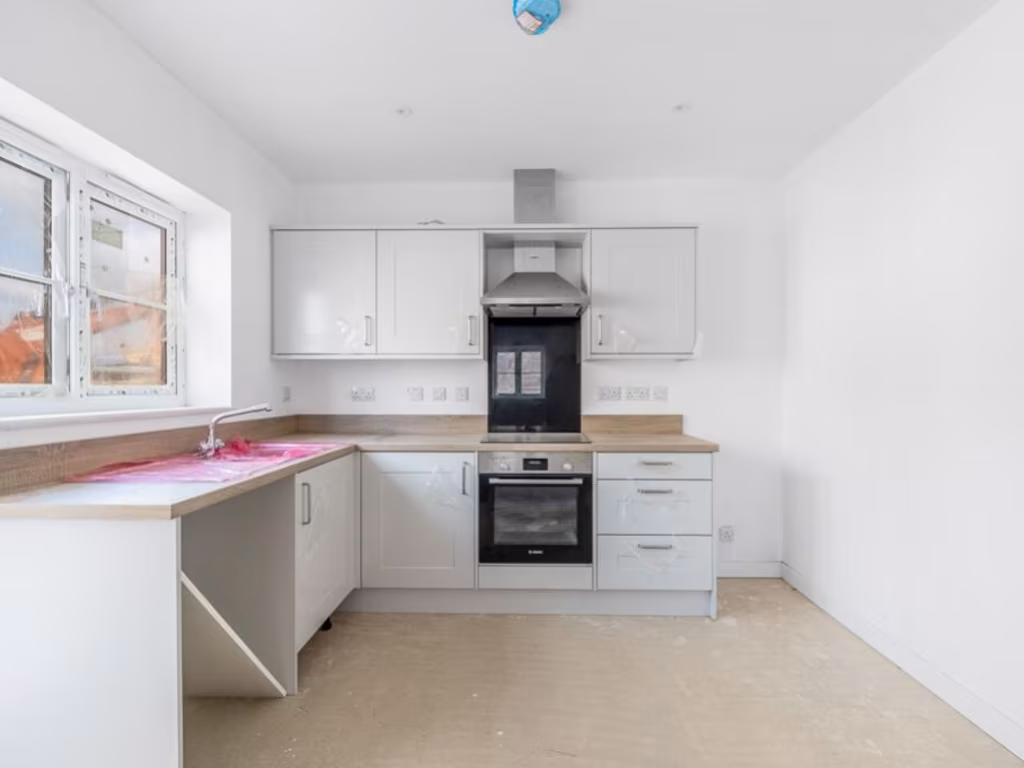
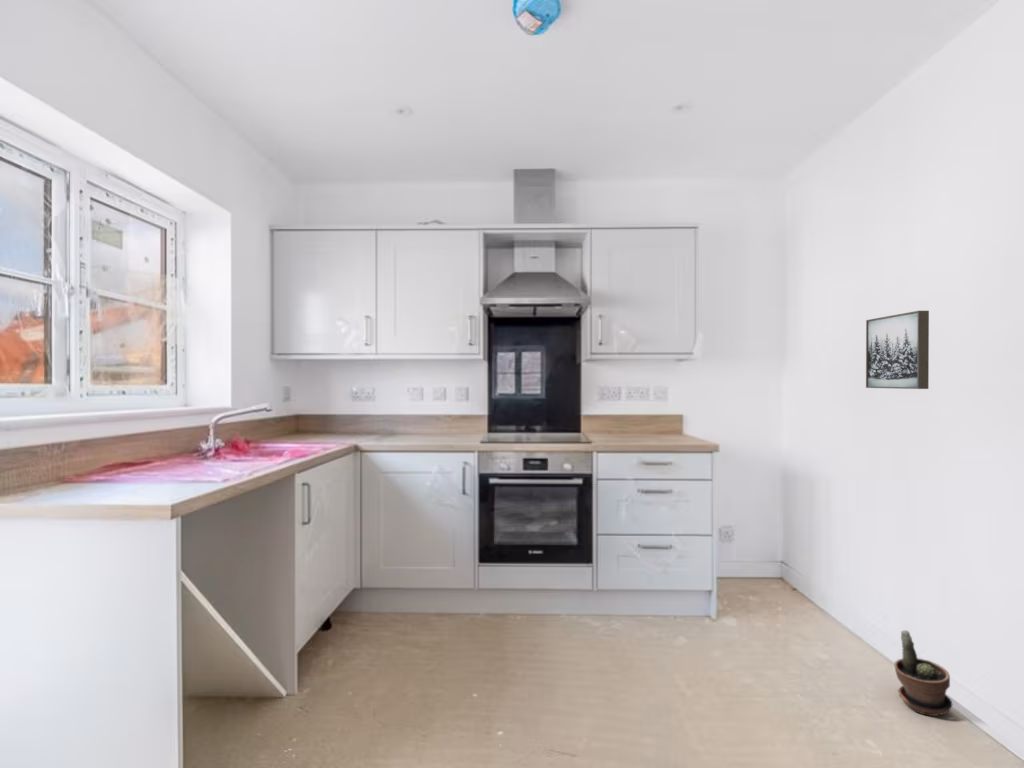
+ wall art (895, 352)
+ potted plant (922, 671)
